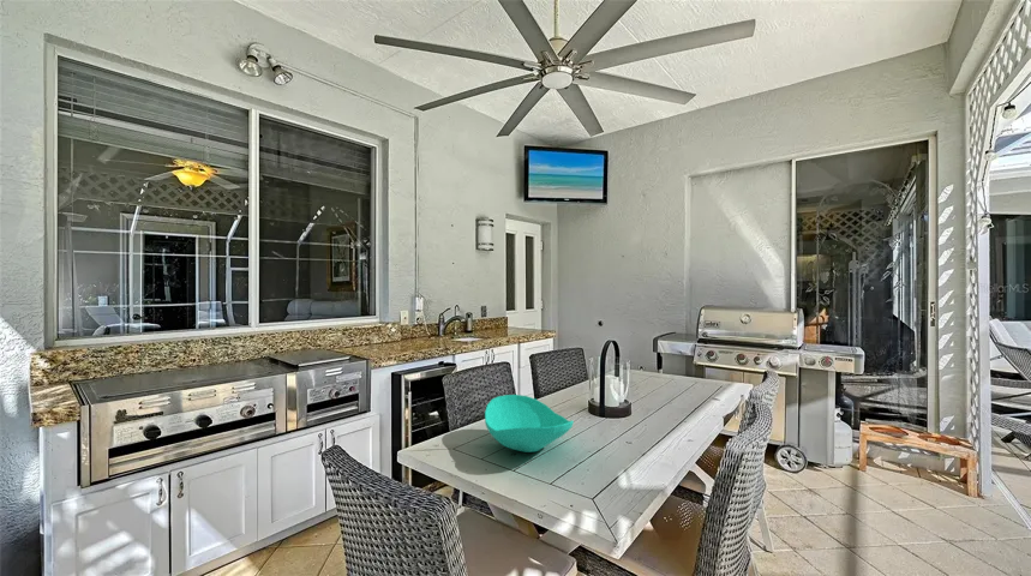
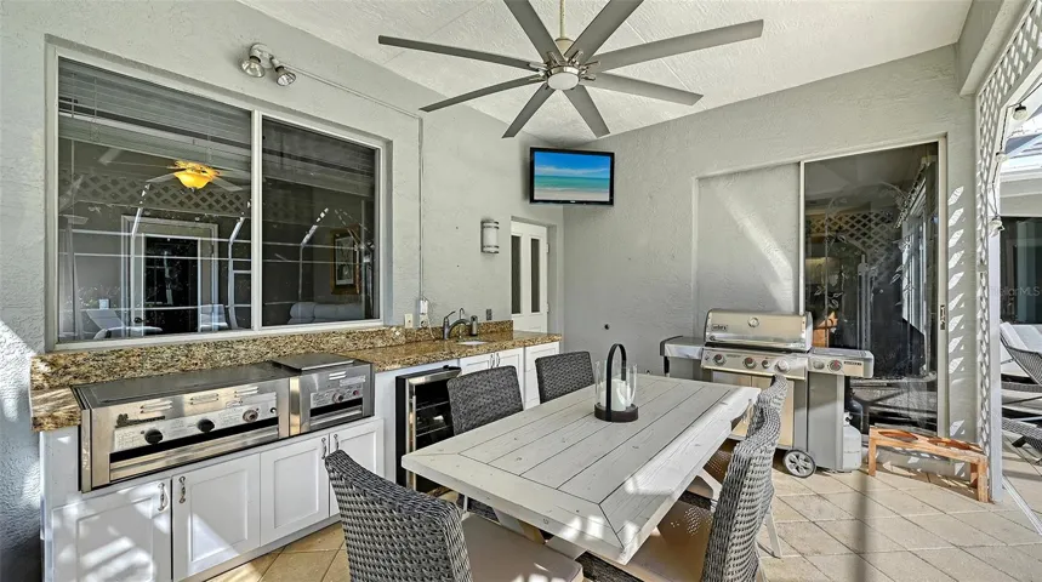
- table top decor (527, 427)
